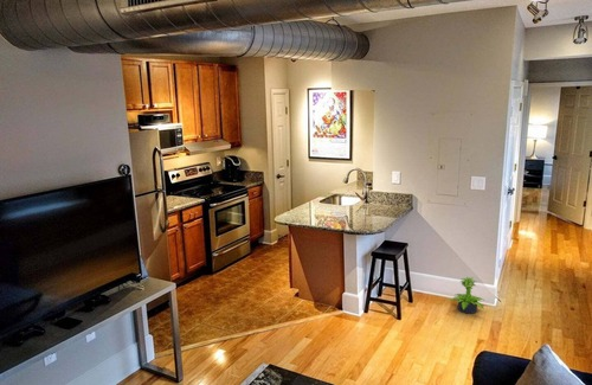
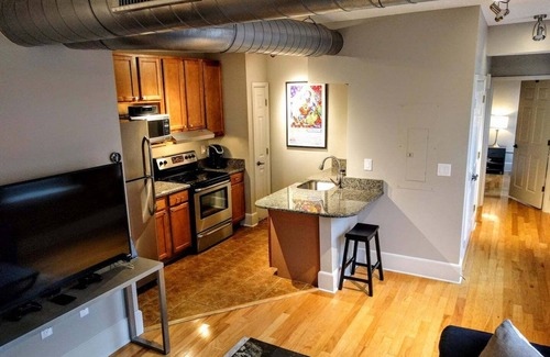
- potted plant (466, 293)
